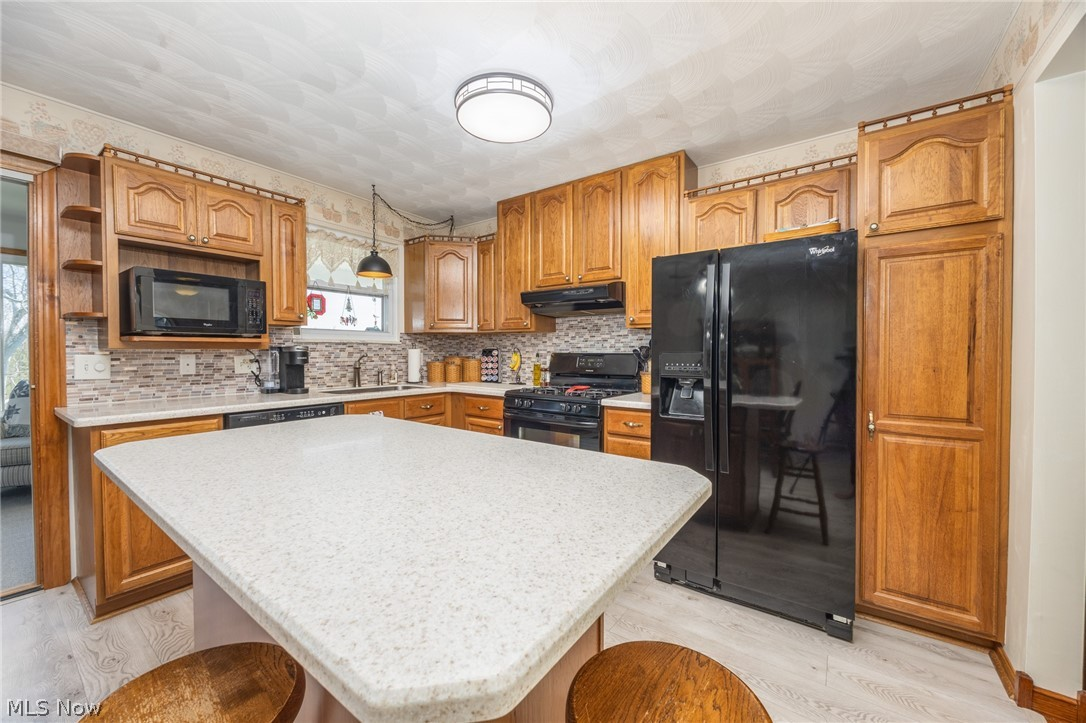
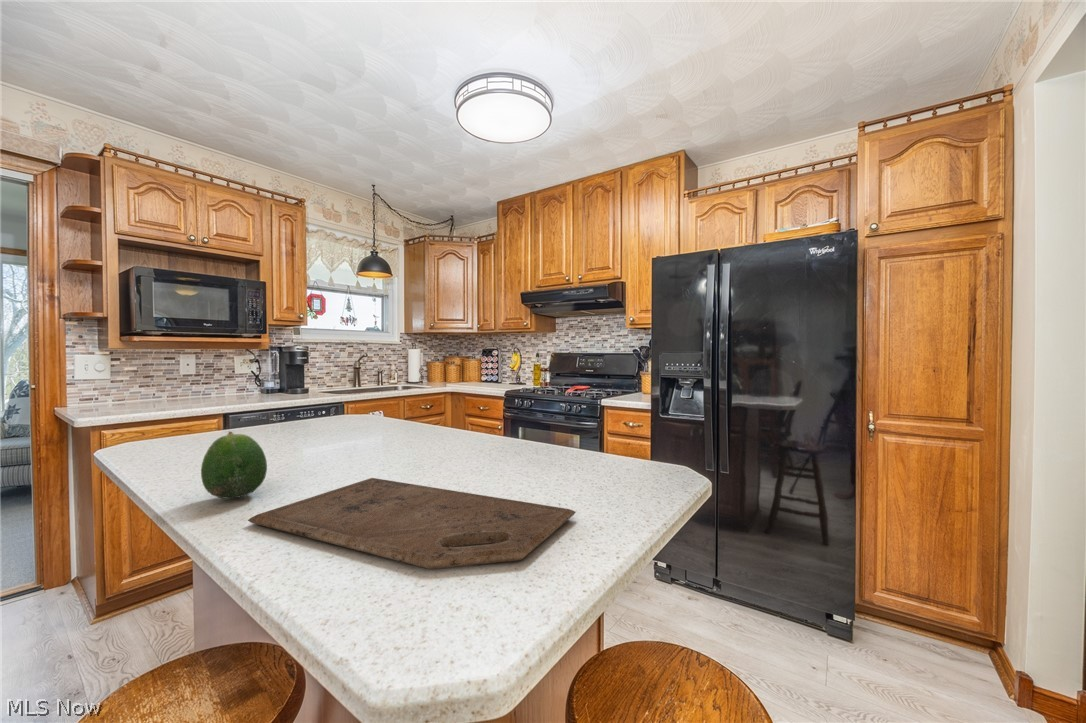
+ cutting board (415, 516)
+ fruit (234, 465)
